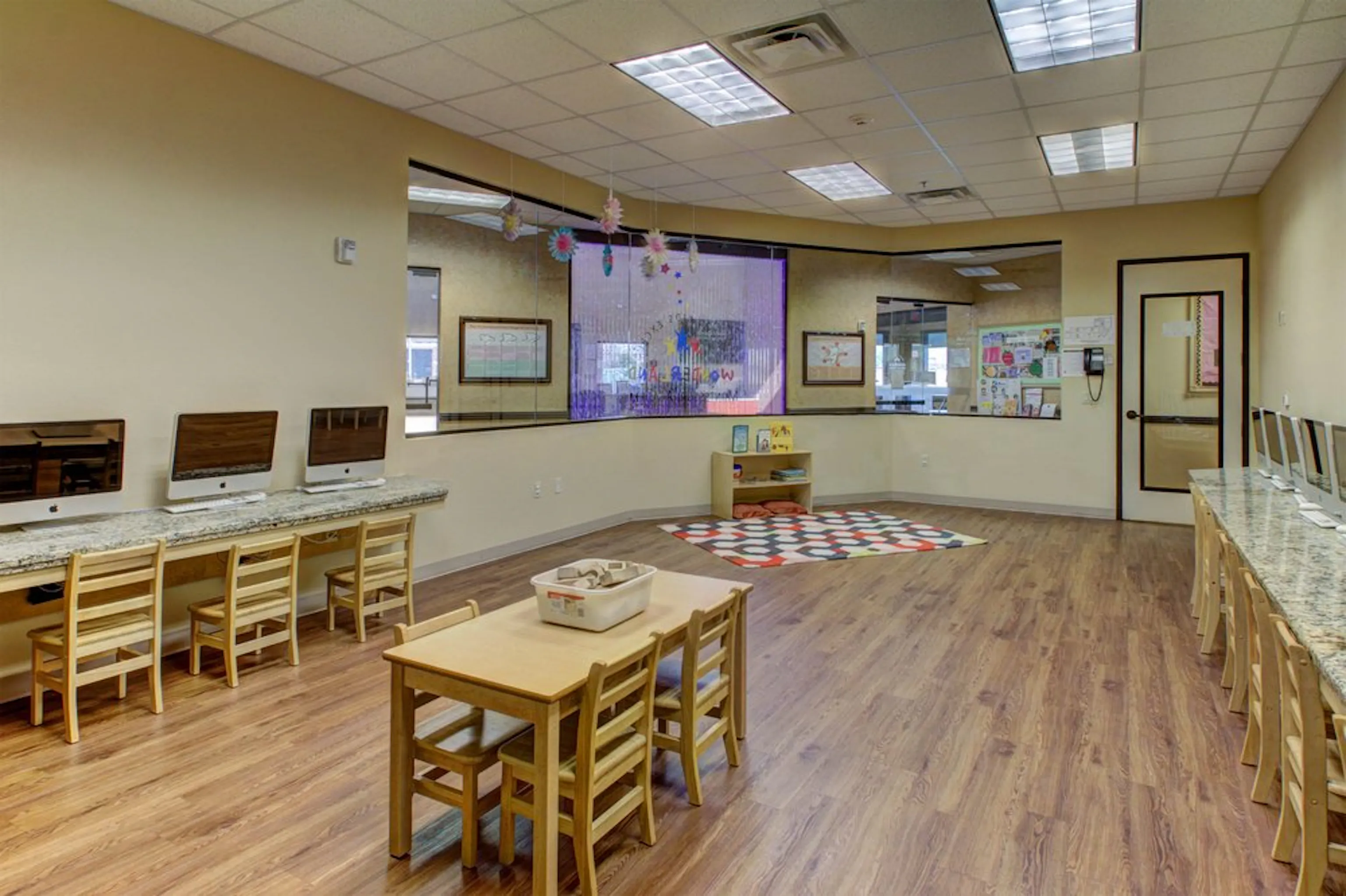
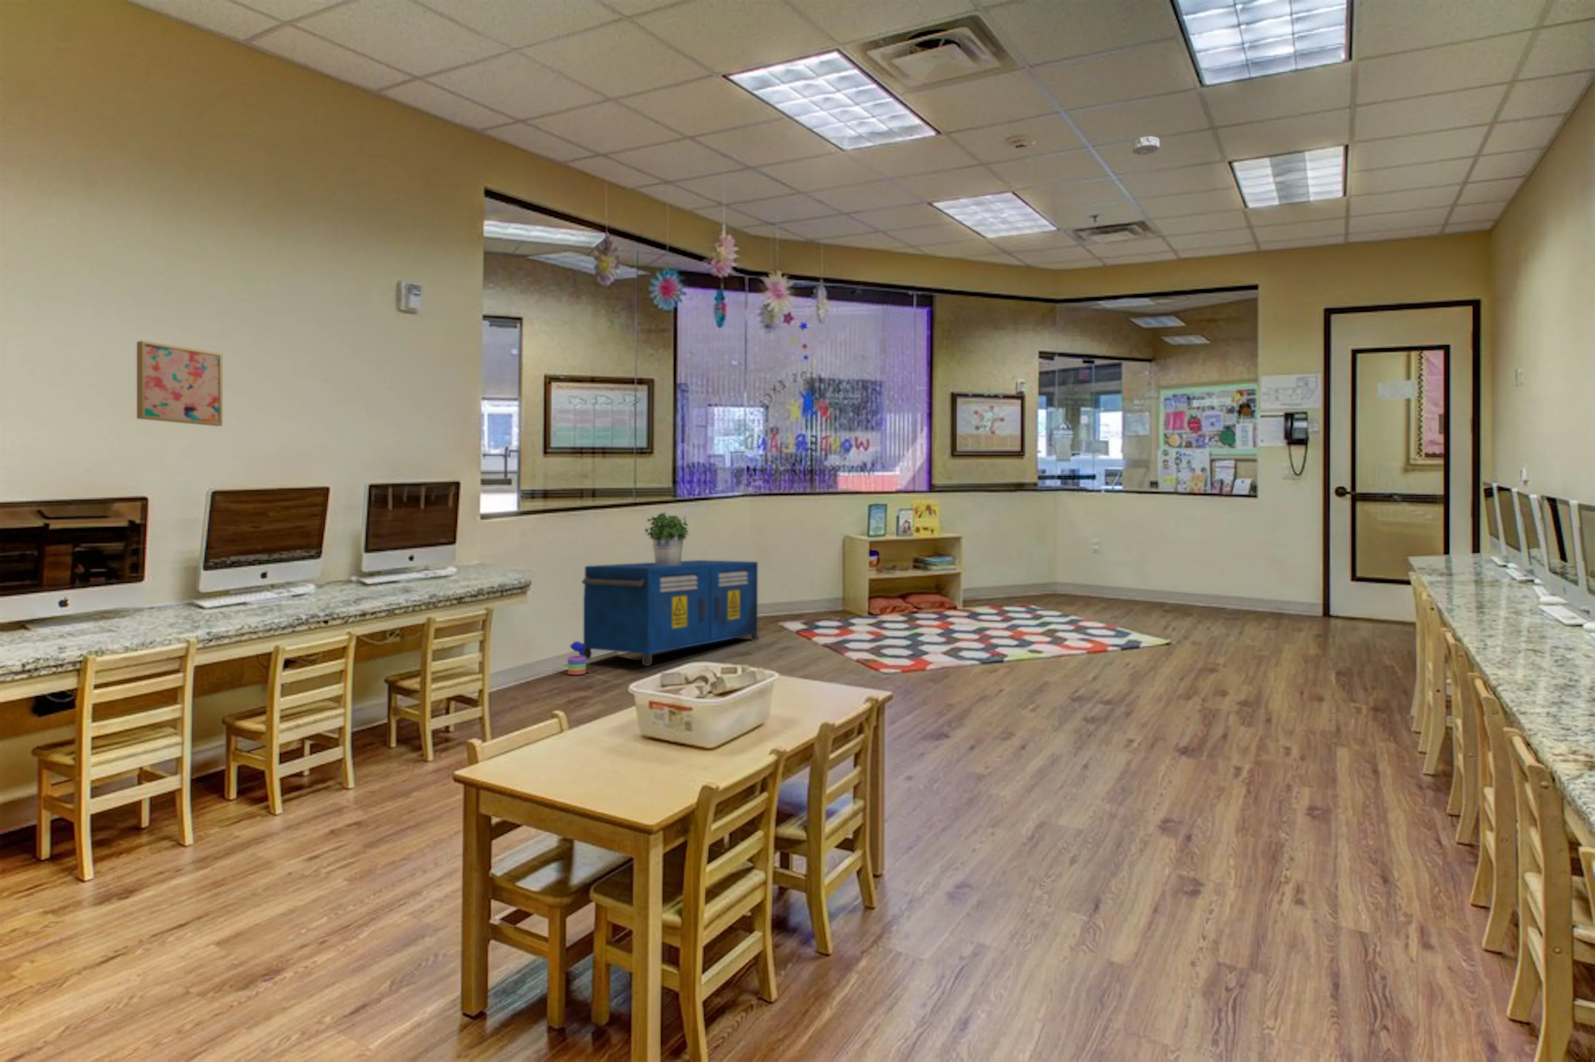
+ wall art (180, 385)
+ storage cabinet (678, 607)
+ smoke detector (1146, 145)
+ potted plant (667, 538)
+ stacking toy (576, 657)
